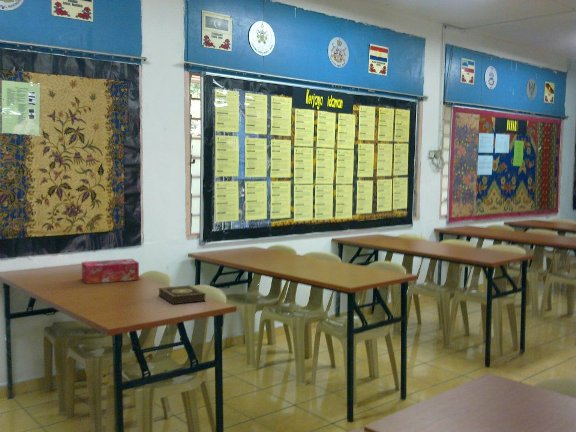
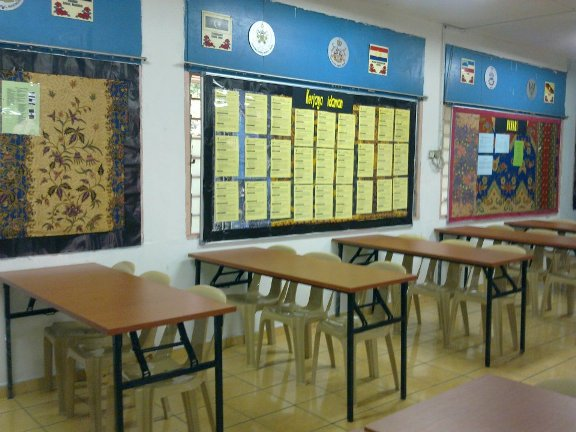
- tissue box (110, 270)
- book (181, 294)
